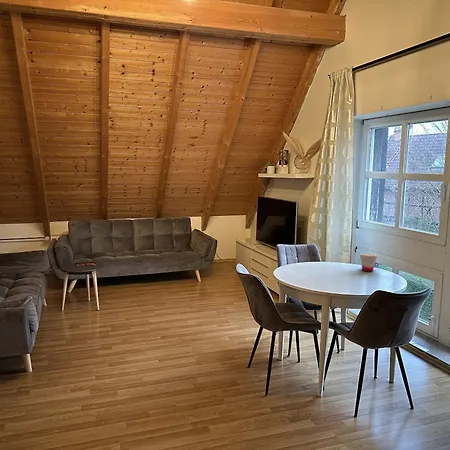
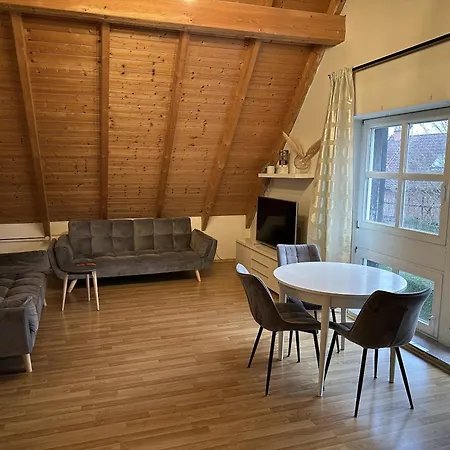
- cup (368, 262)
